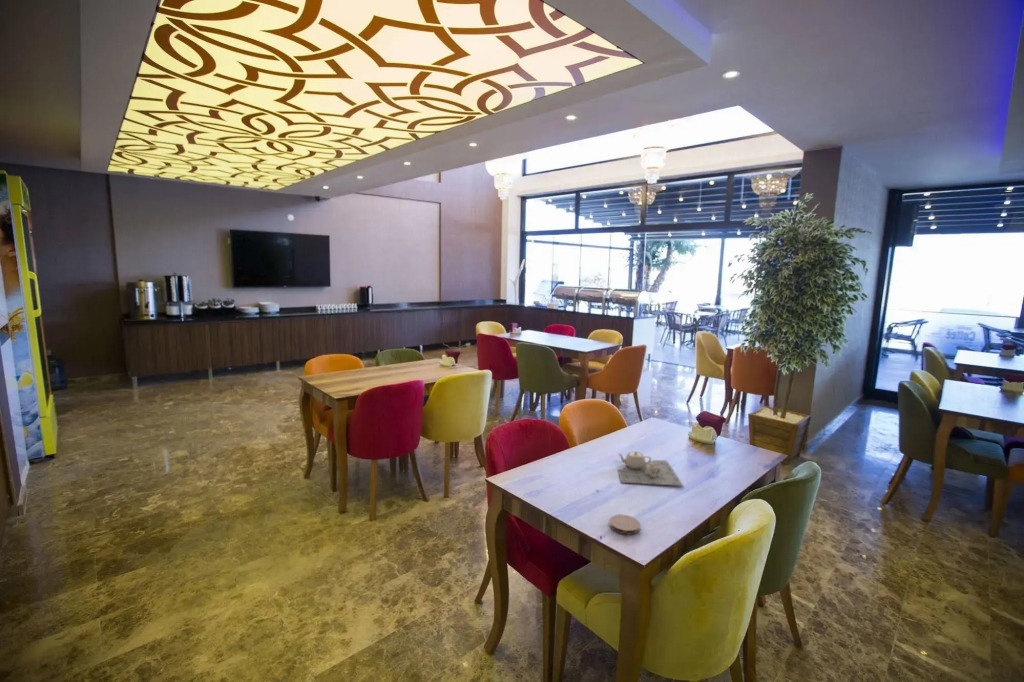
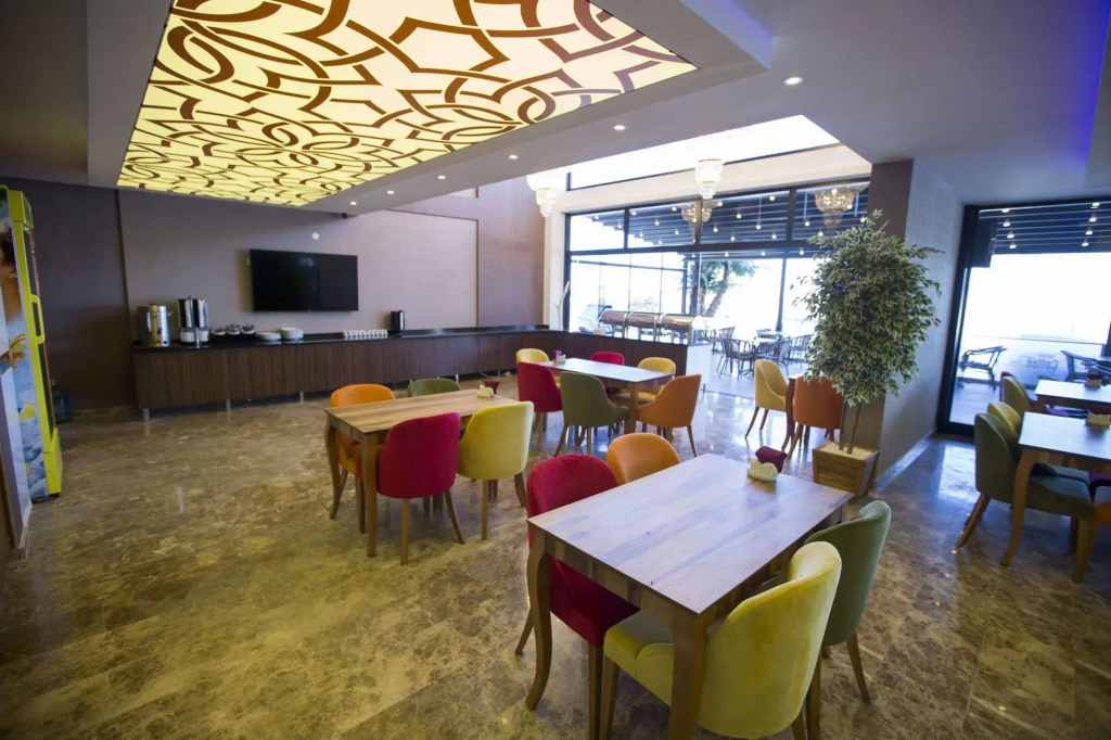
- coaster (624, 524)
- teapot (646, 463)
